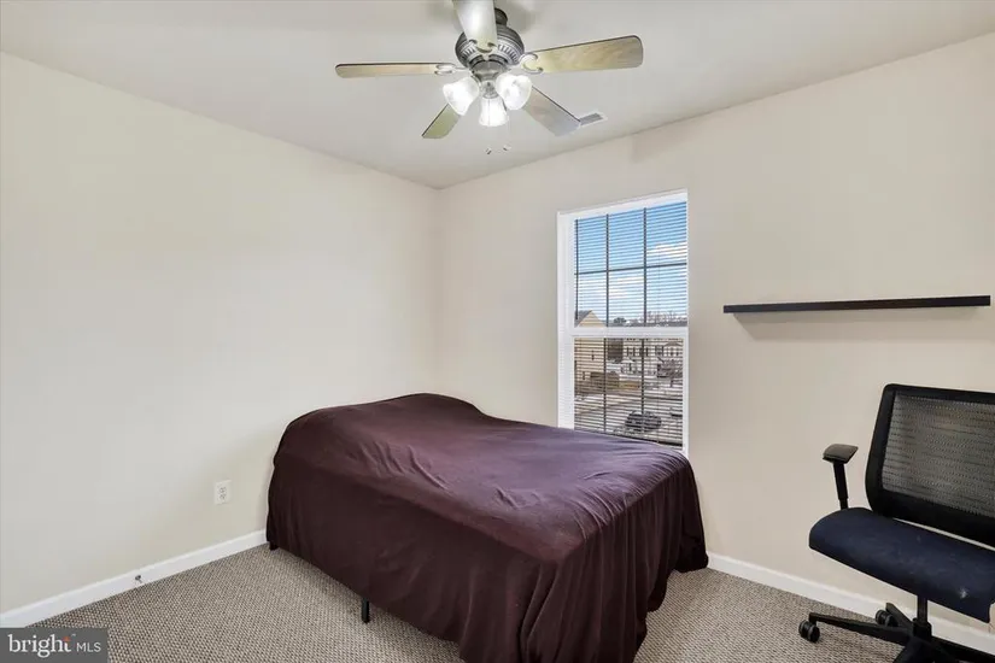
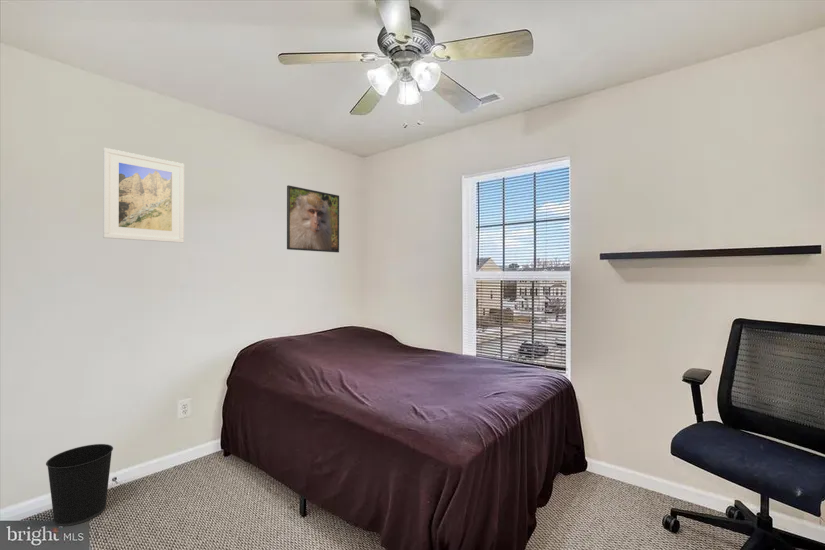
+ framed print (314, 220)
+ wastebasket (80, 484)
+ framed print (146, 198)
